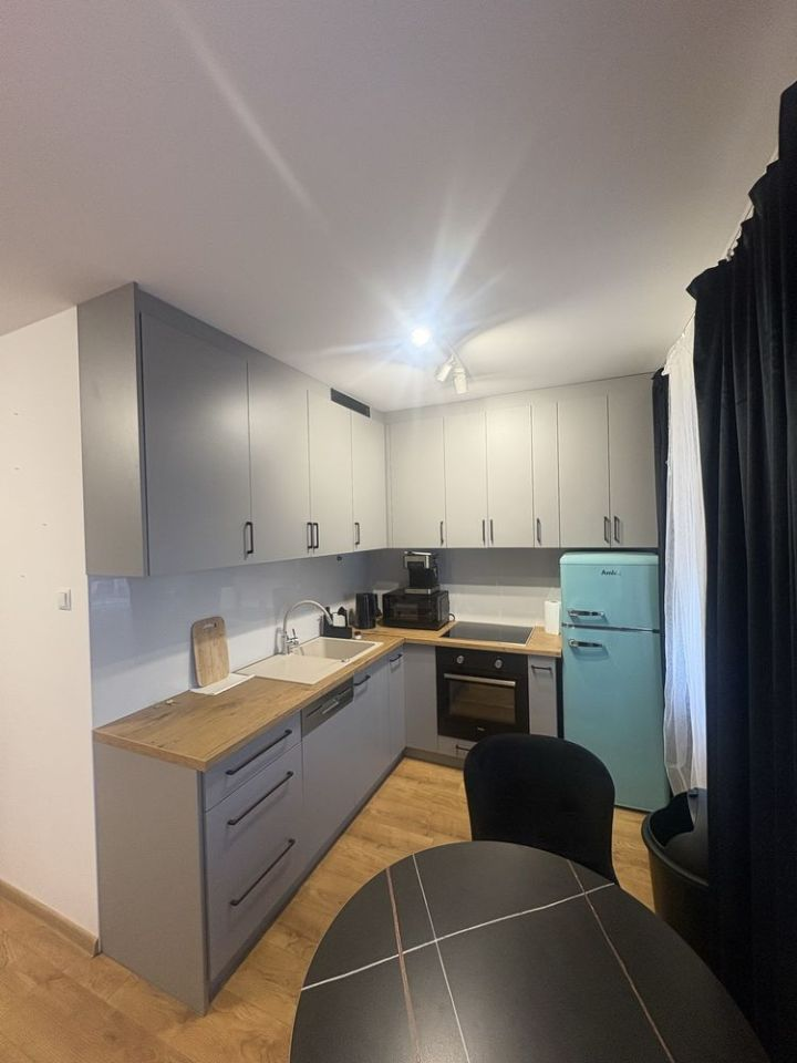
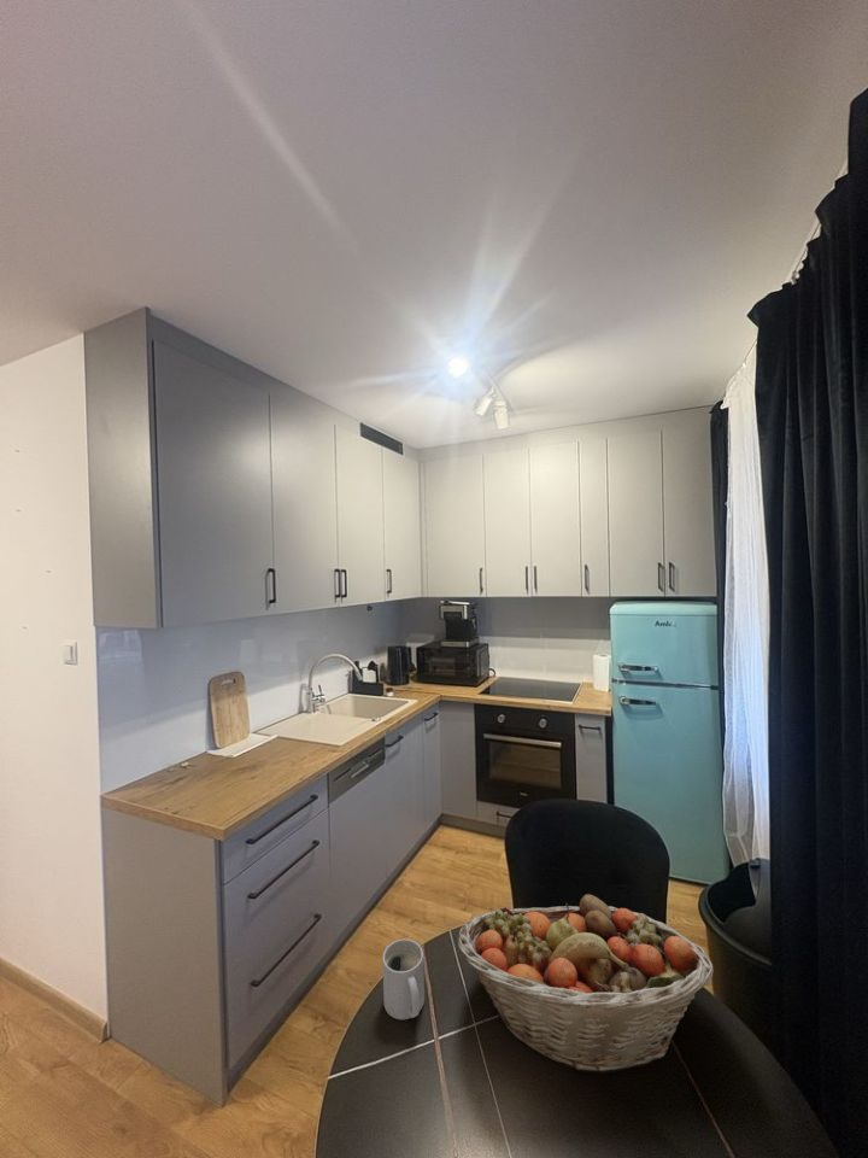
+ mug (403, 982)
+ fruit basket (577, 963)
